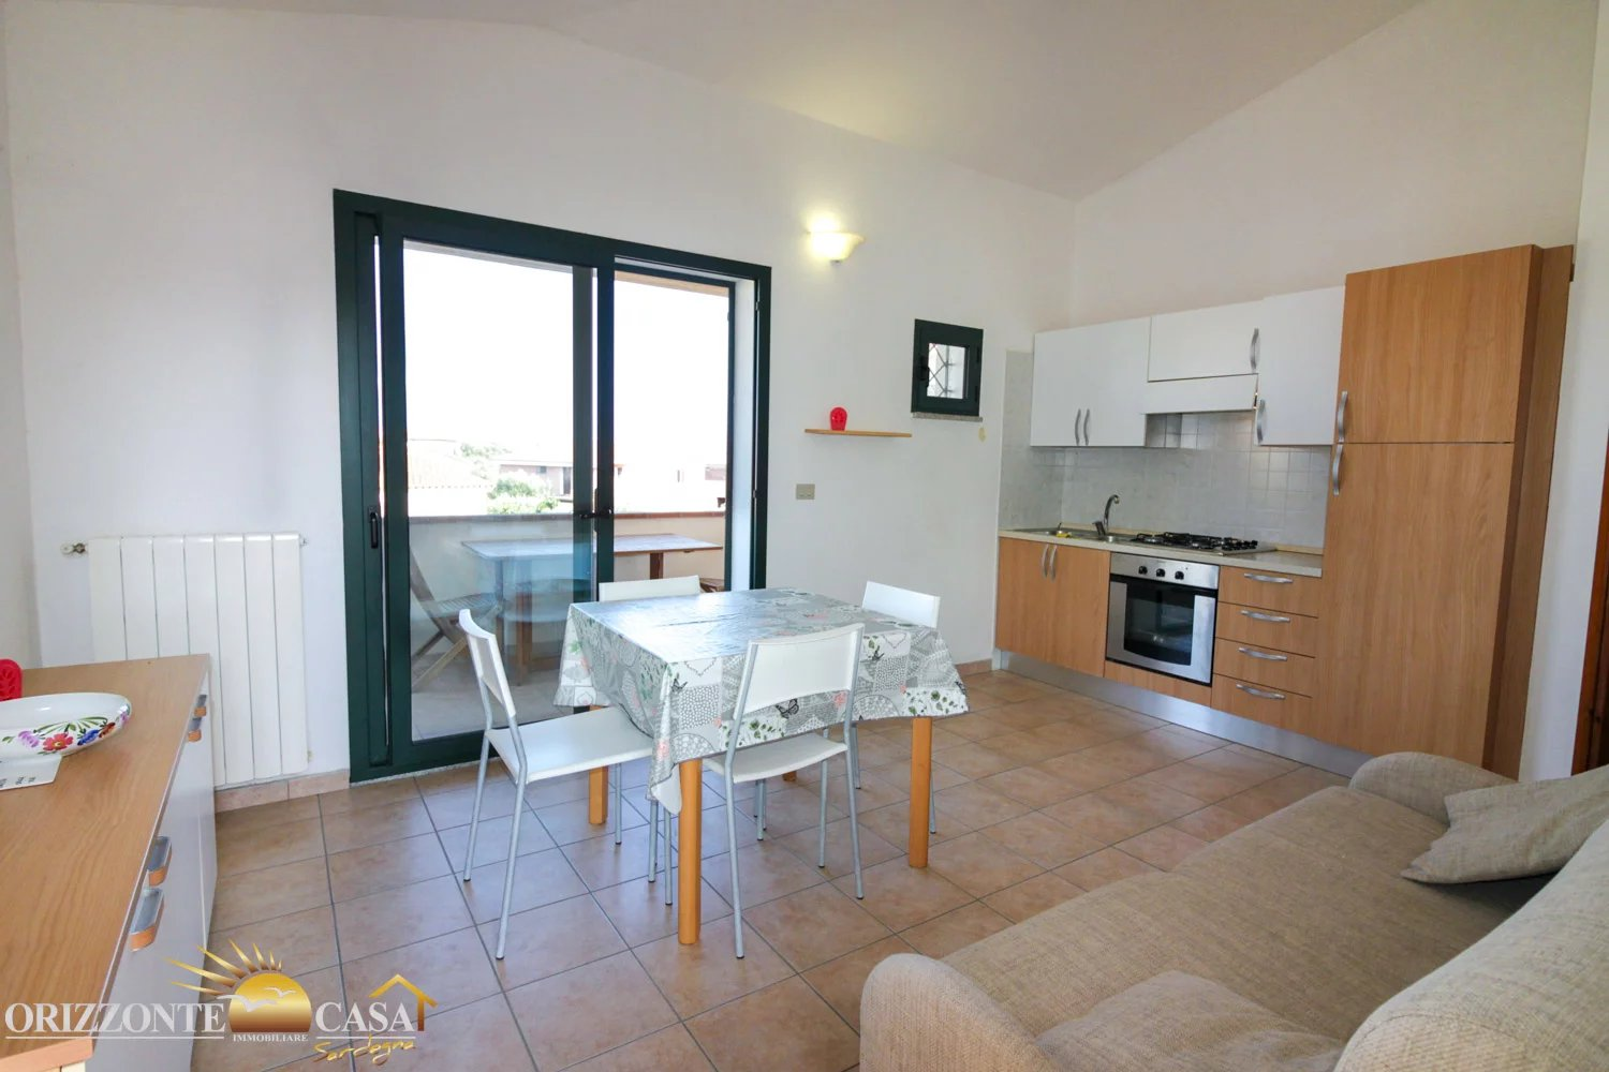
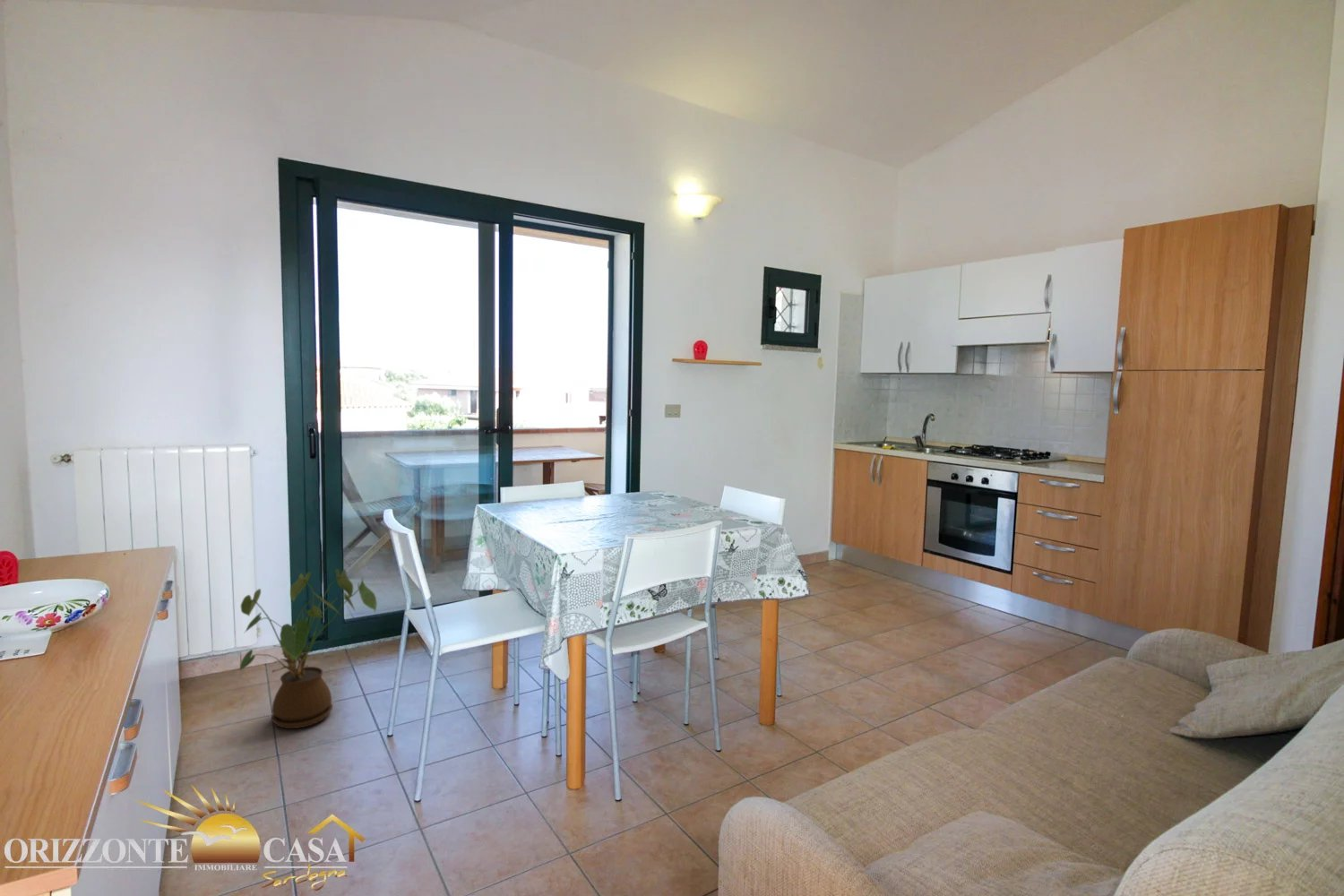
+ house plant (306, 650)
